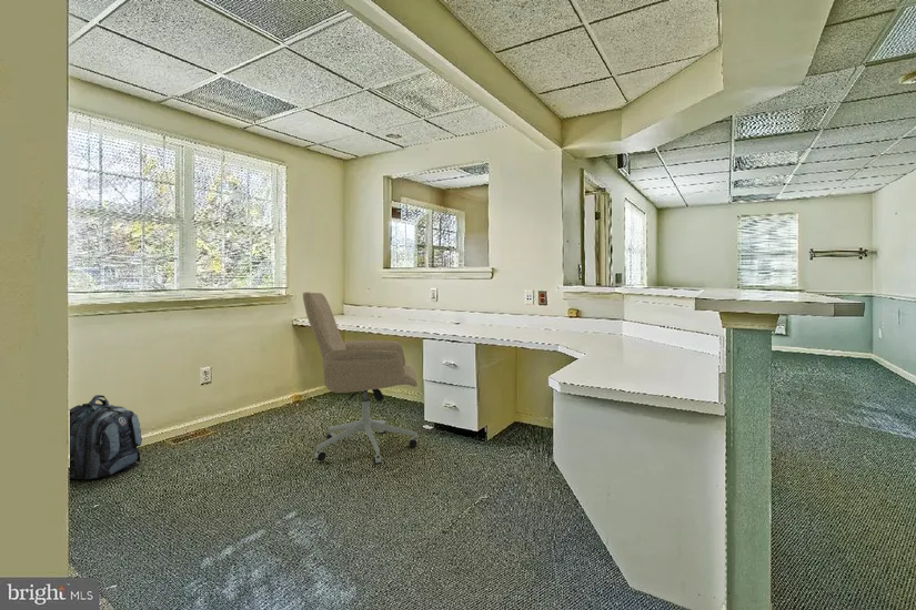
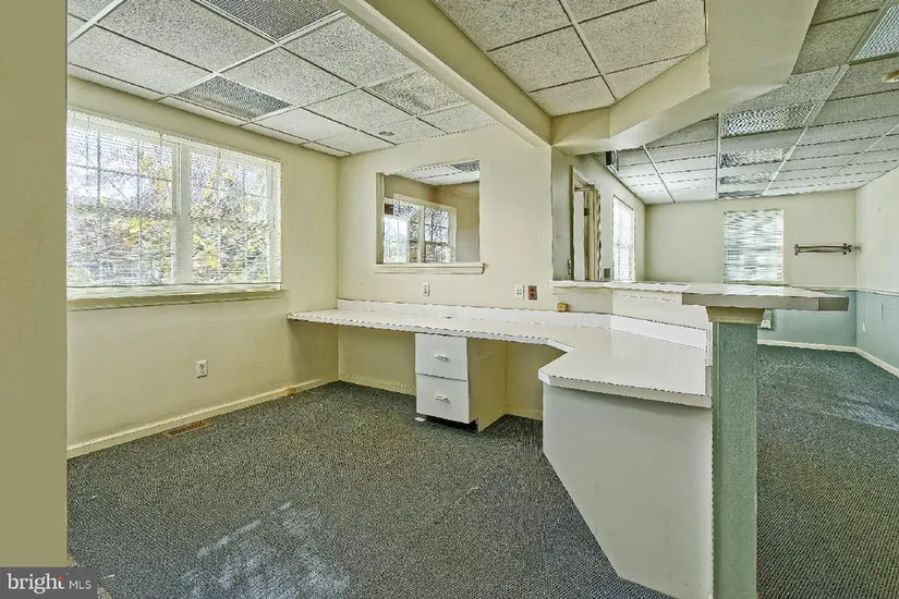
- office chair (362, 370)
- backpack (99, 431)
